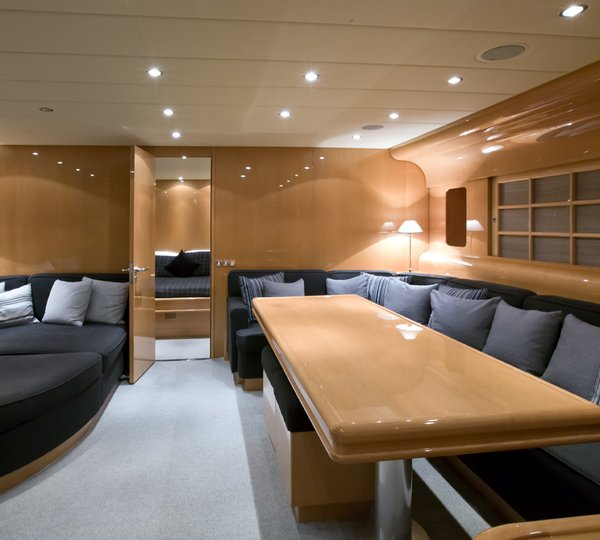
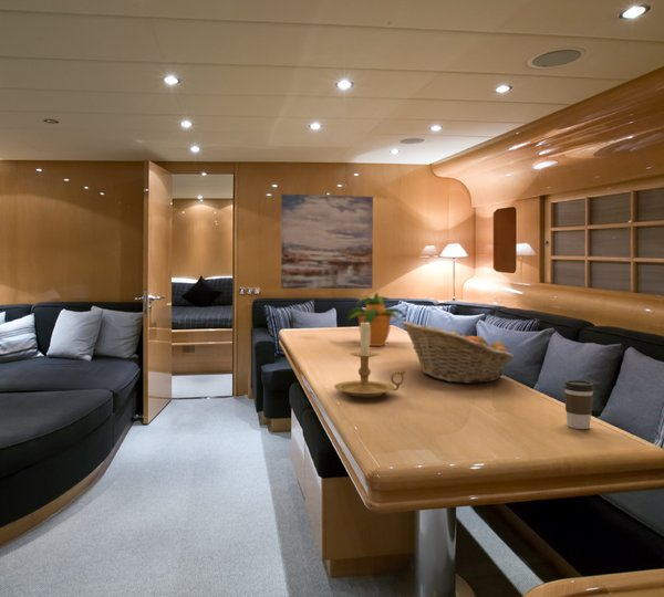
+ potted plant (377, 318)
+ fruit basket (454, 348)
+ candle holder (364, 356)
+ wall art (326, 242)
+ coffee cup (578, 404)
